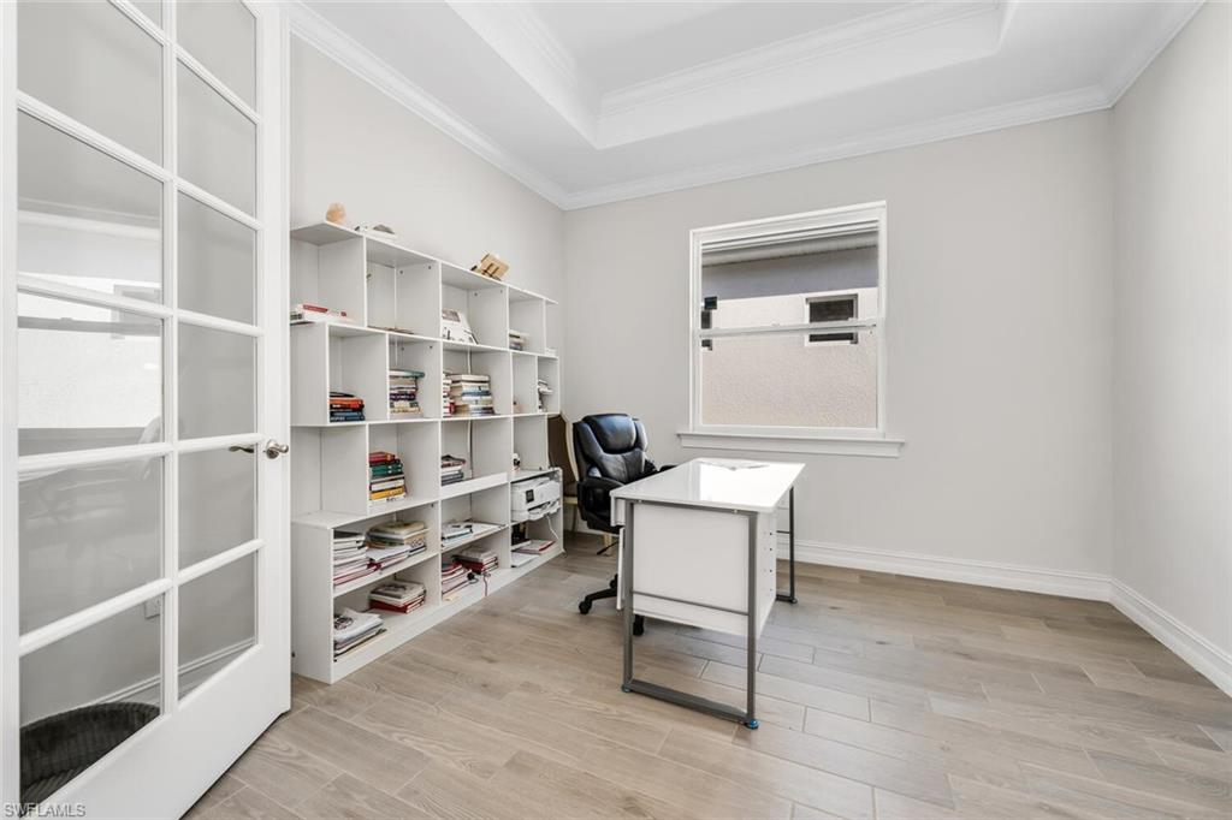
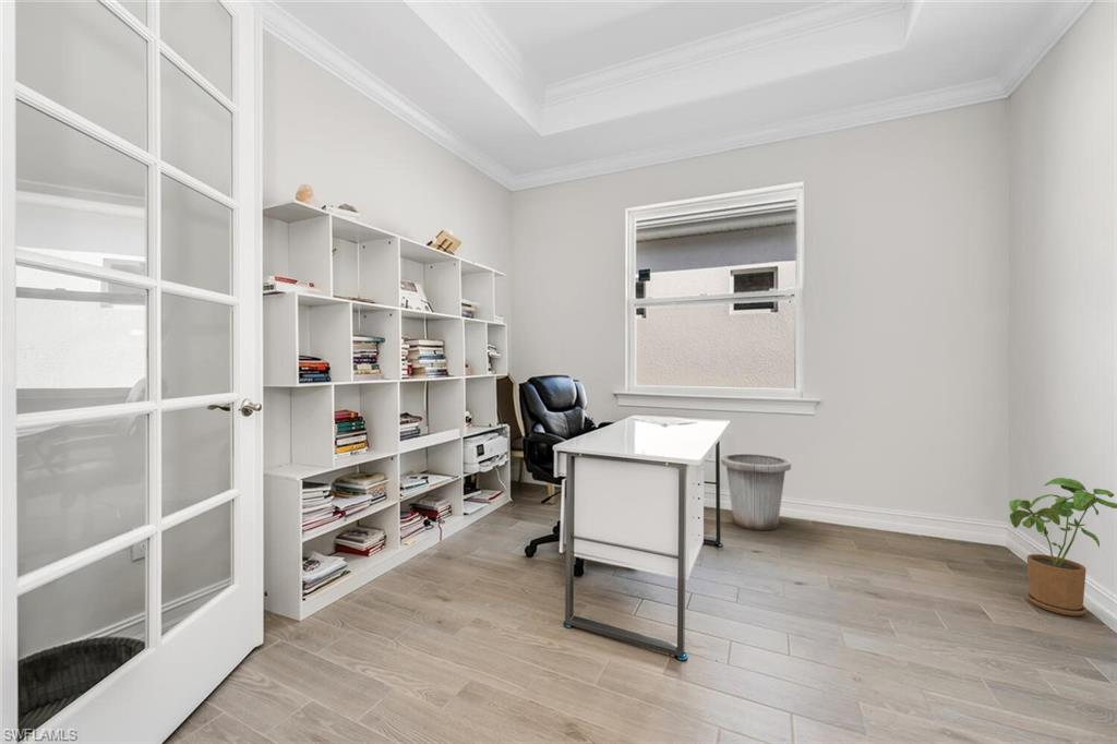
+ trash can (755, 491)
+ house plant (1053, 542)
